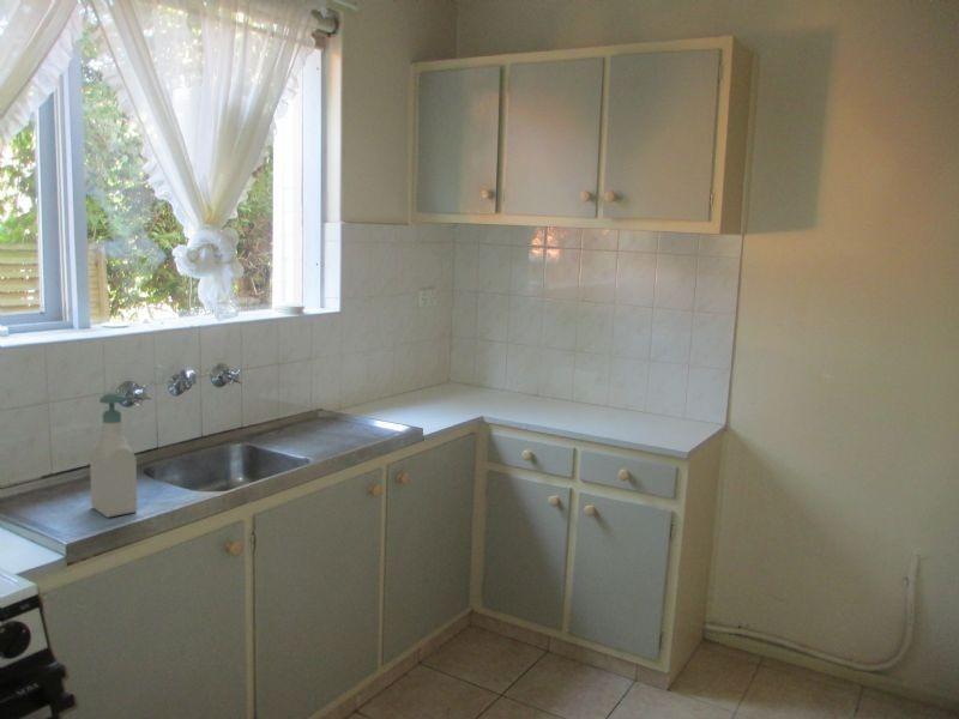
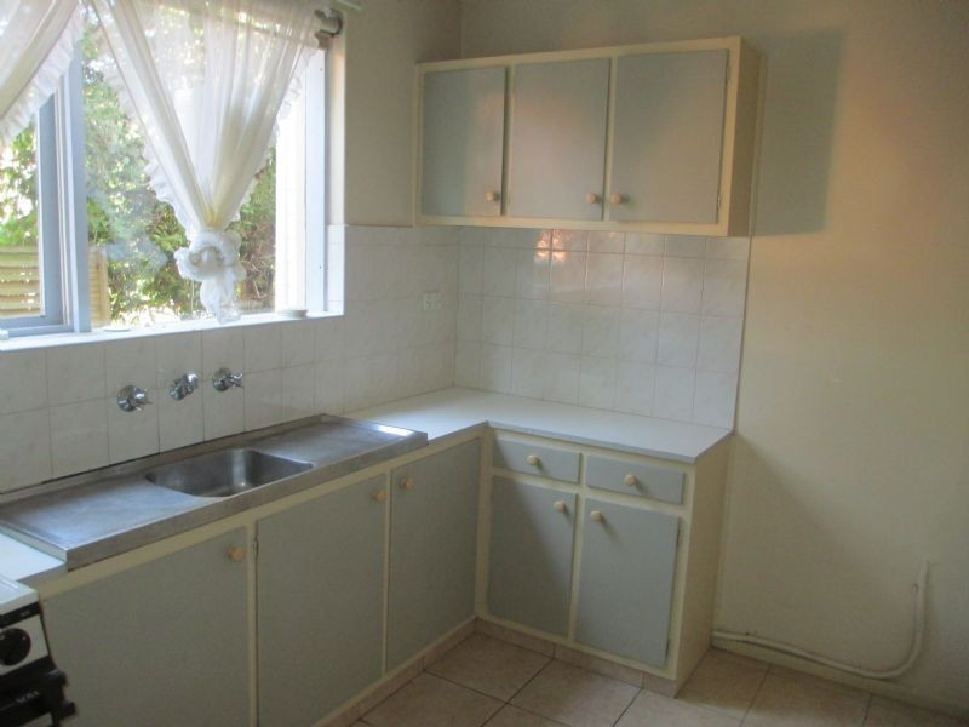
- soap bottle (116, 451)
